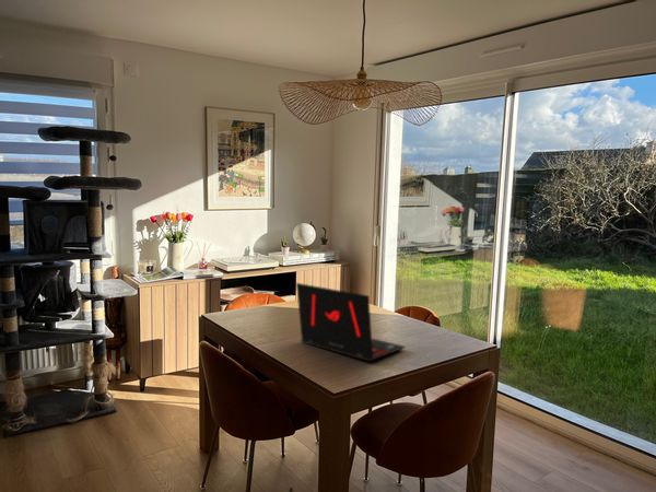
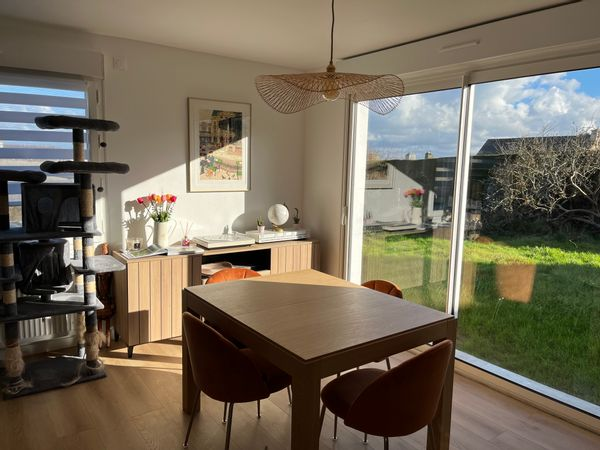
- laptop (350, 316)
